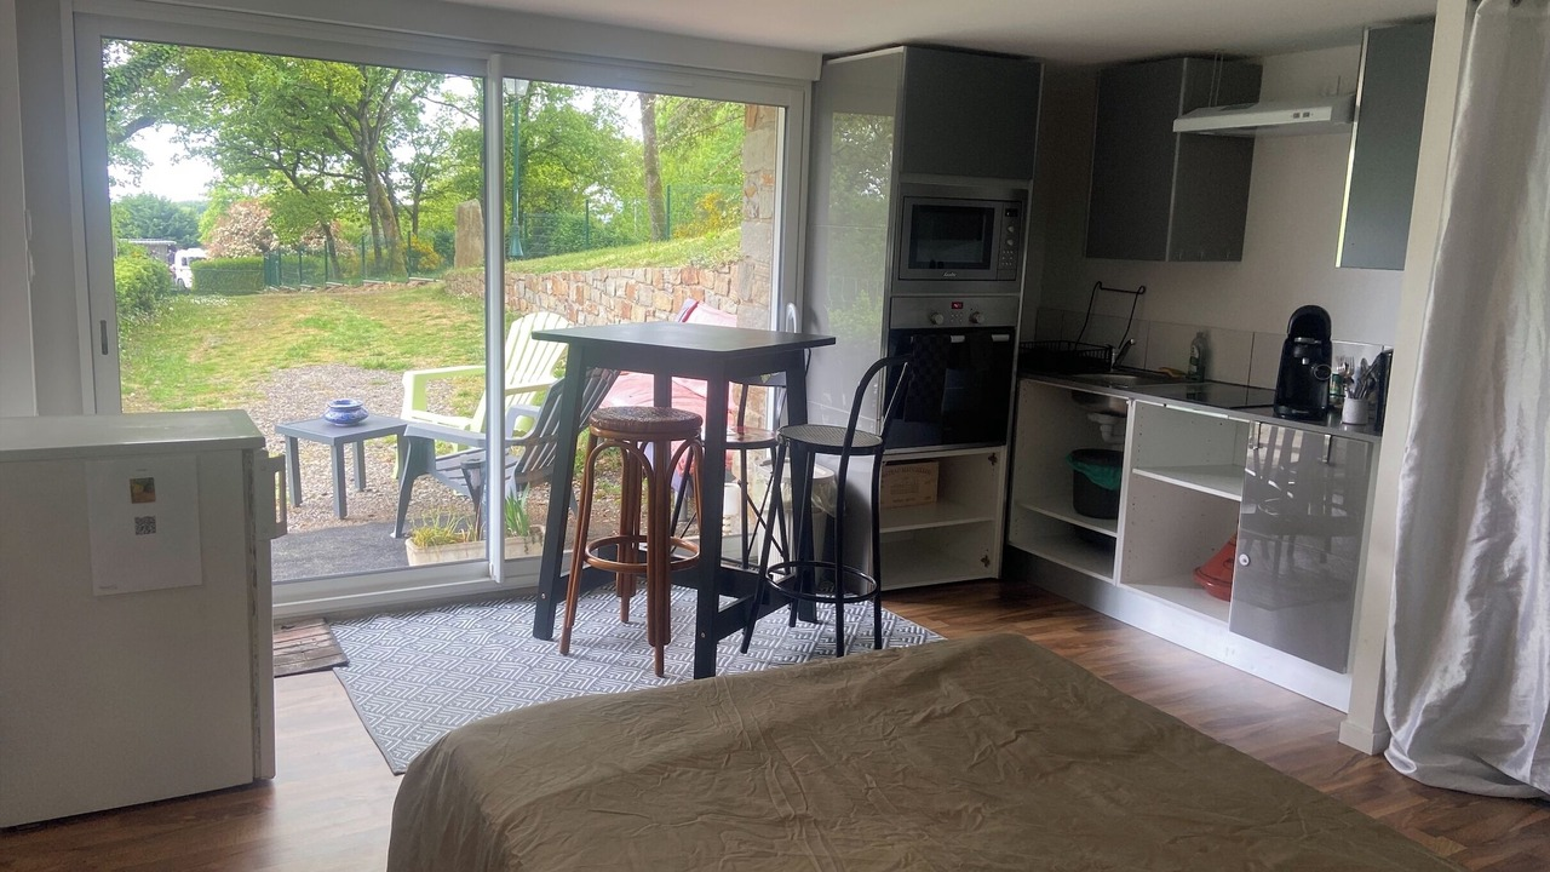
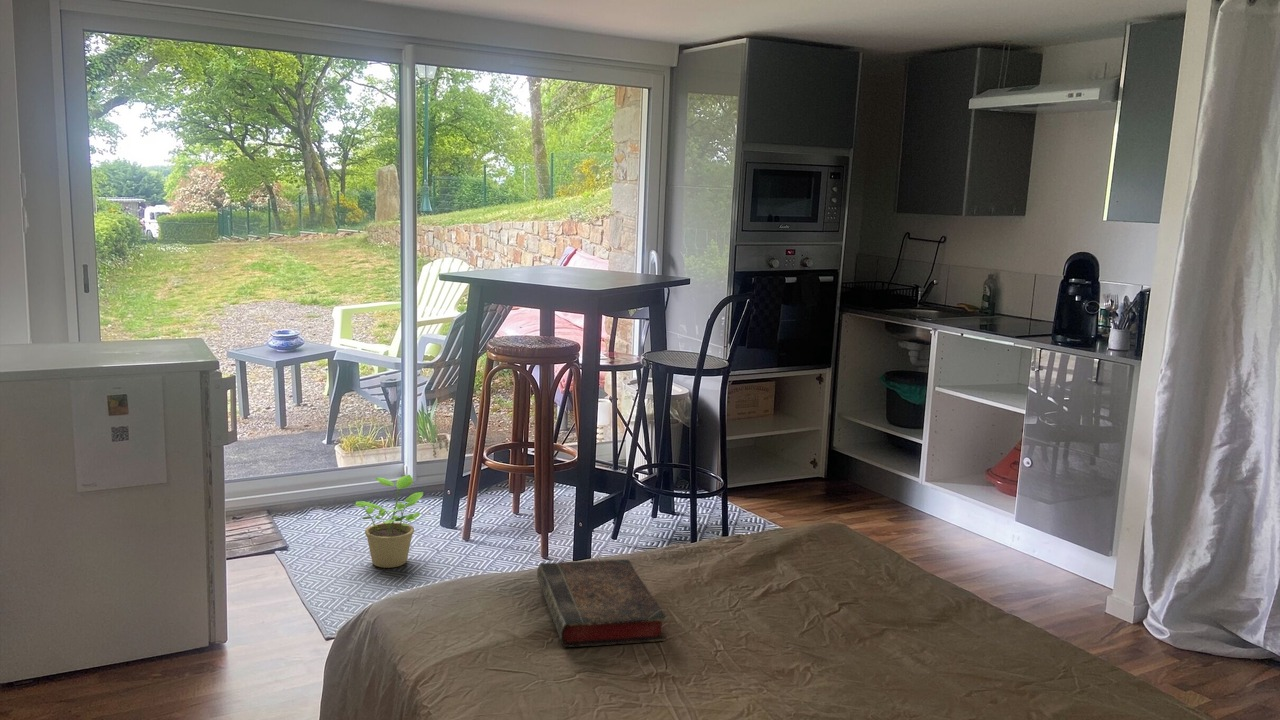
+ potted plant (393, 523)
+ book (597, 599)
